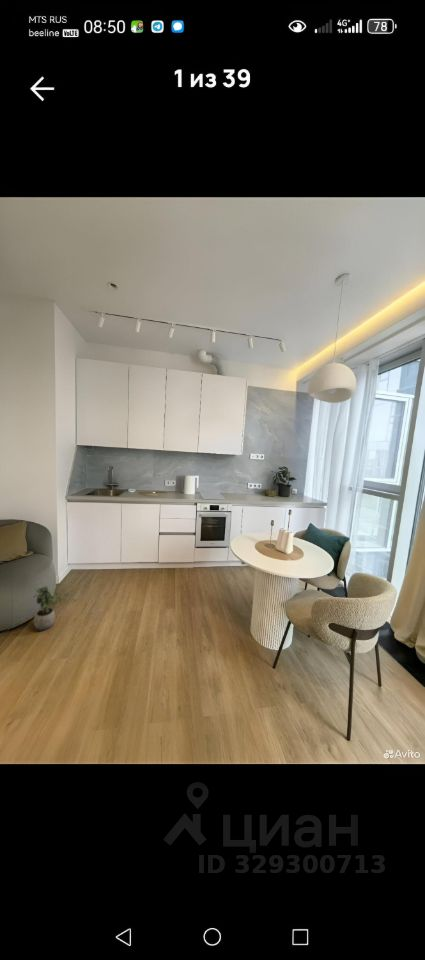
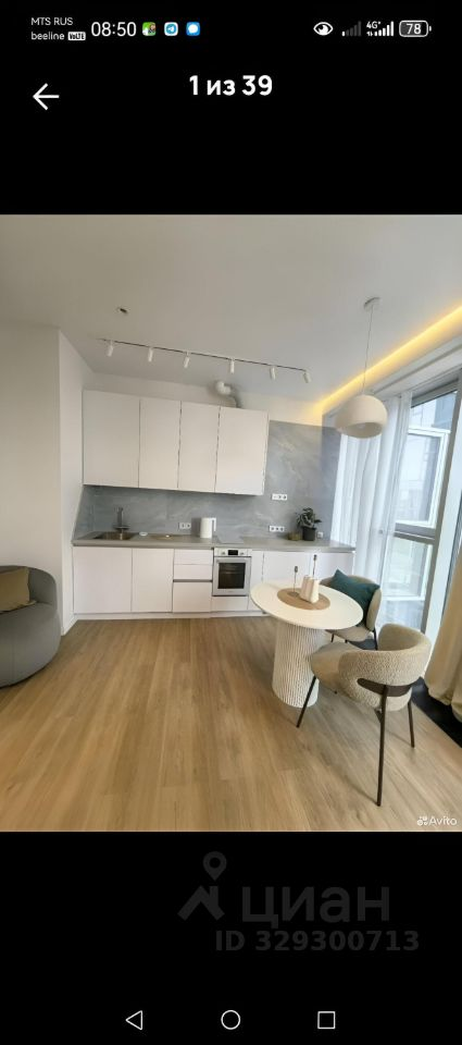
- potted plant (49, 605)
